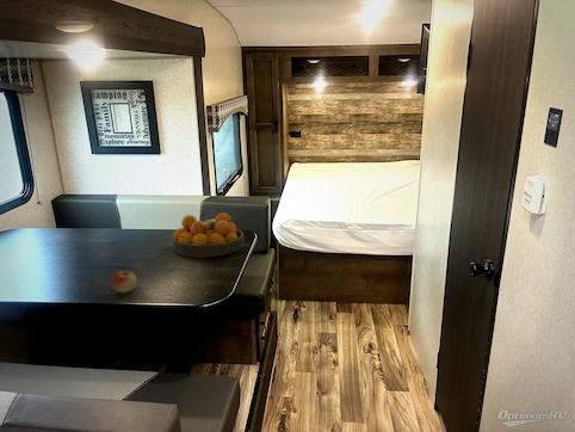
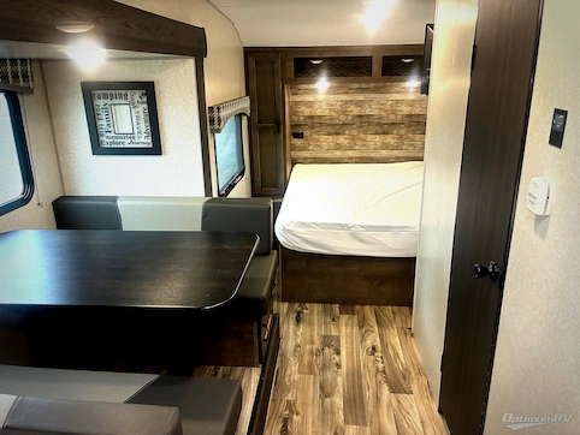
- apple (124, 280)
- fruit bowl (208, 230)
